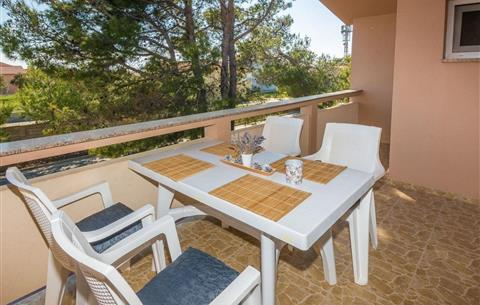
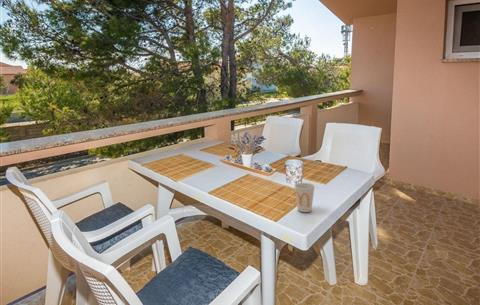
+ cup (304, 197)
